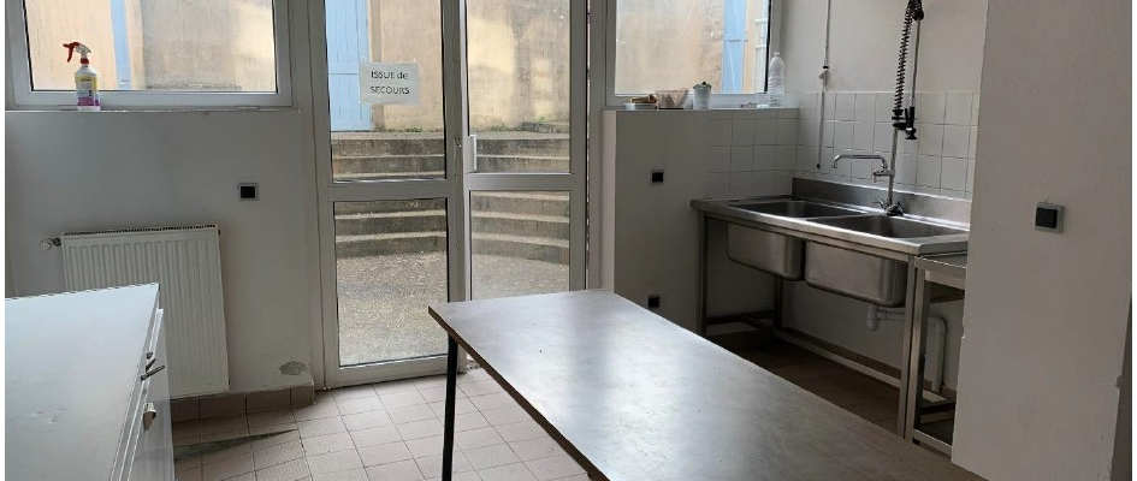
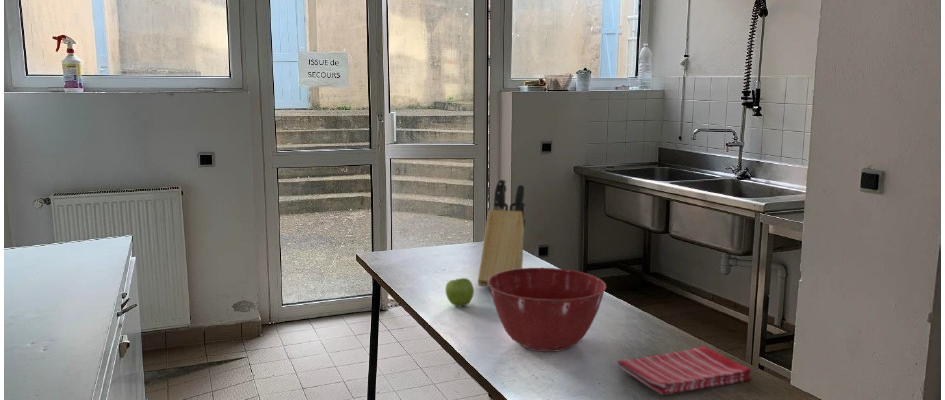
+ dish towel (683, 368)
+ mixing bowl (546, 312)
+ fruit (459, 291)
+ knife block (504, 230)
